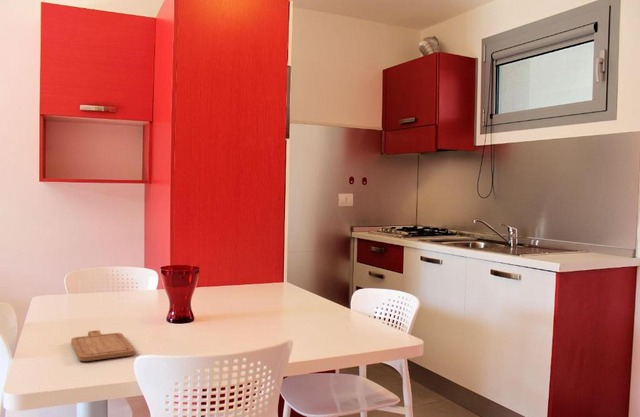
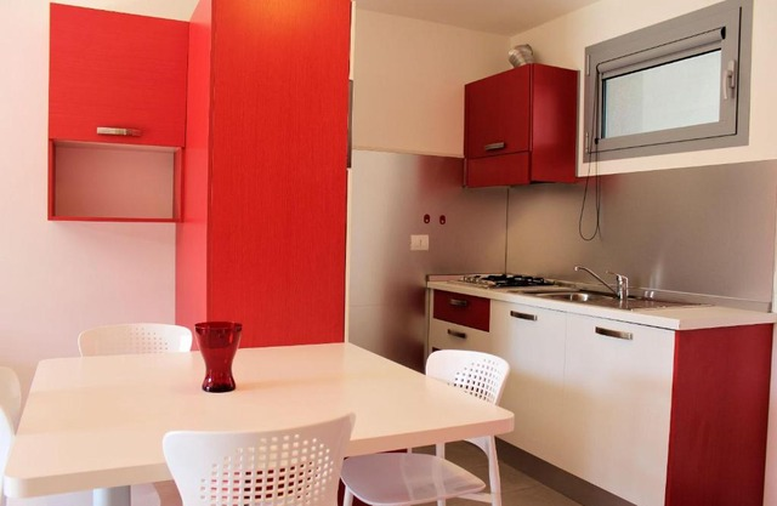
- chopping board (100, 343)
